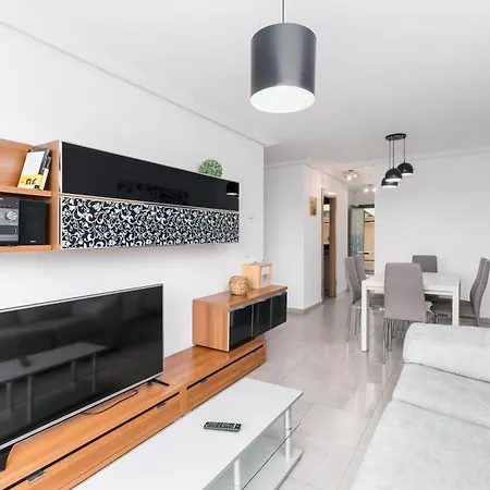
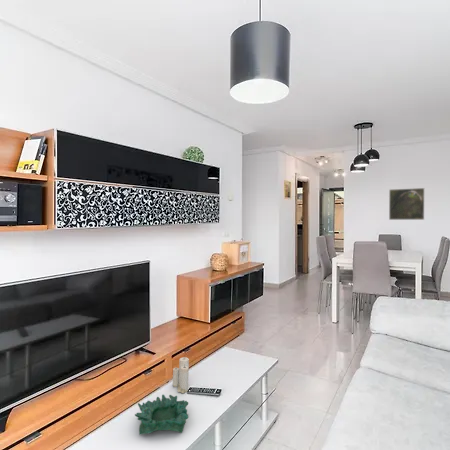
+ decorative bowl (162, 414)
+ candle (181, 372)
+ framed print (406, 204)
